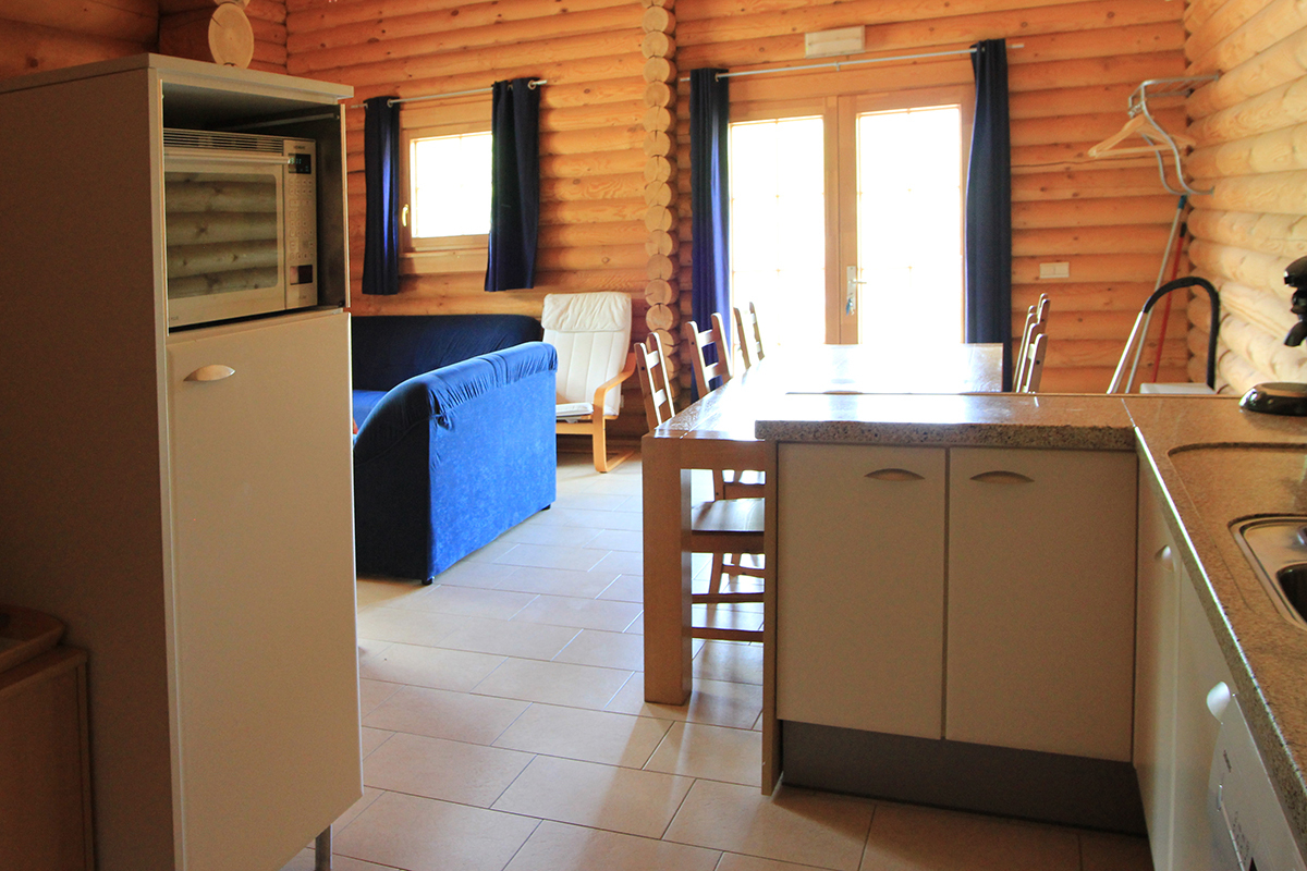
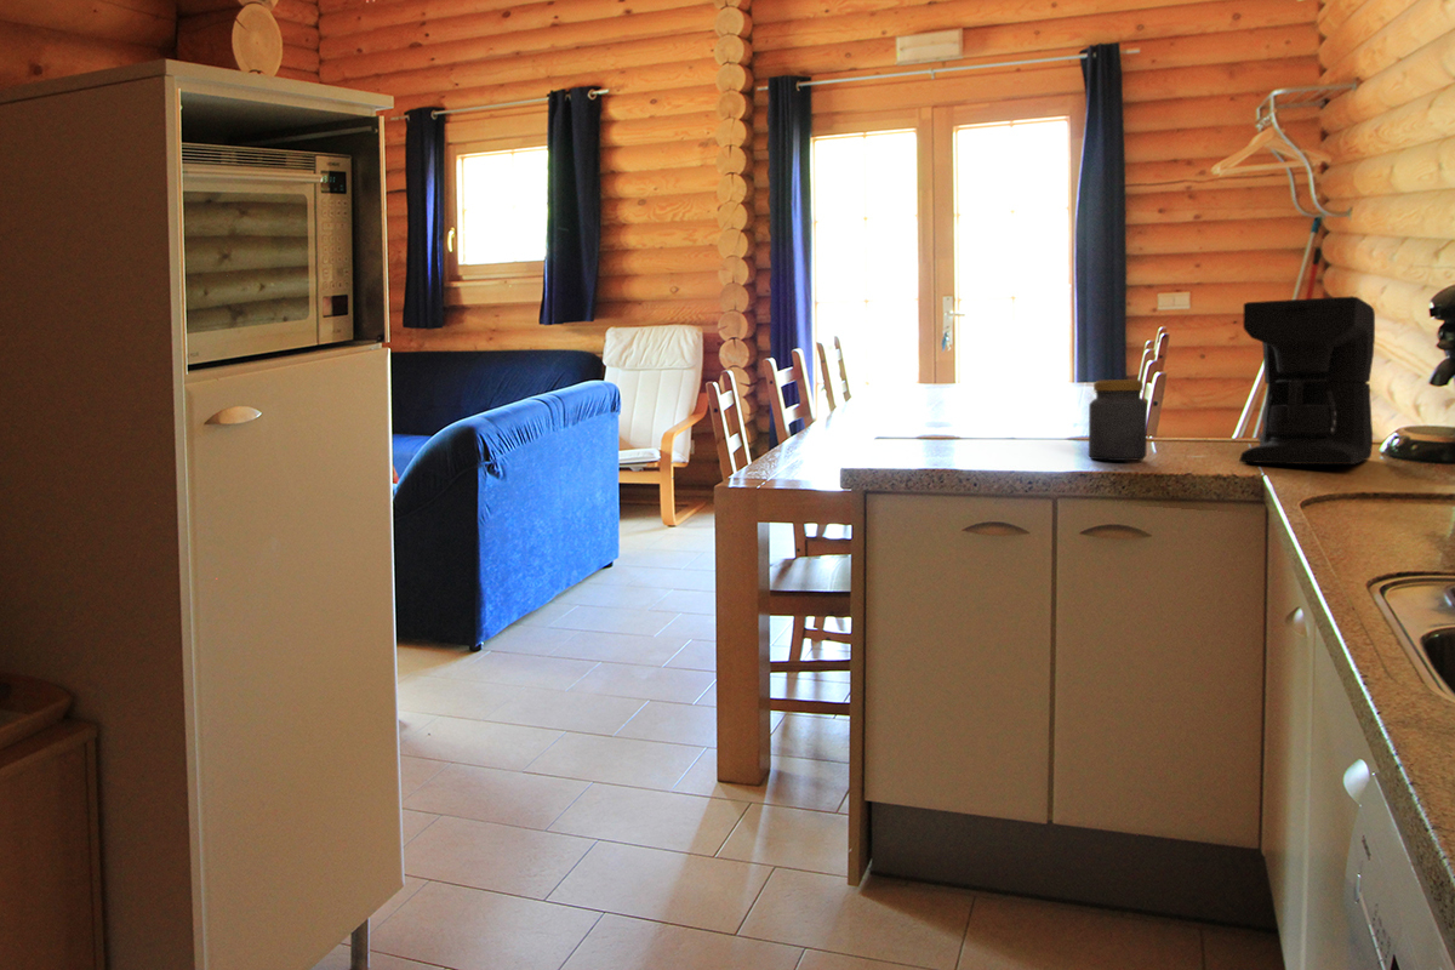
+ jar (1117, 420)
+ coffee maker (1305, 382)
